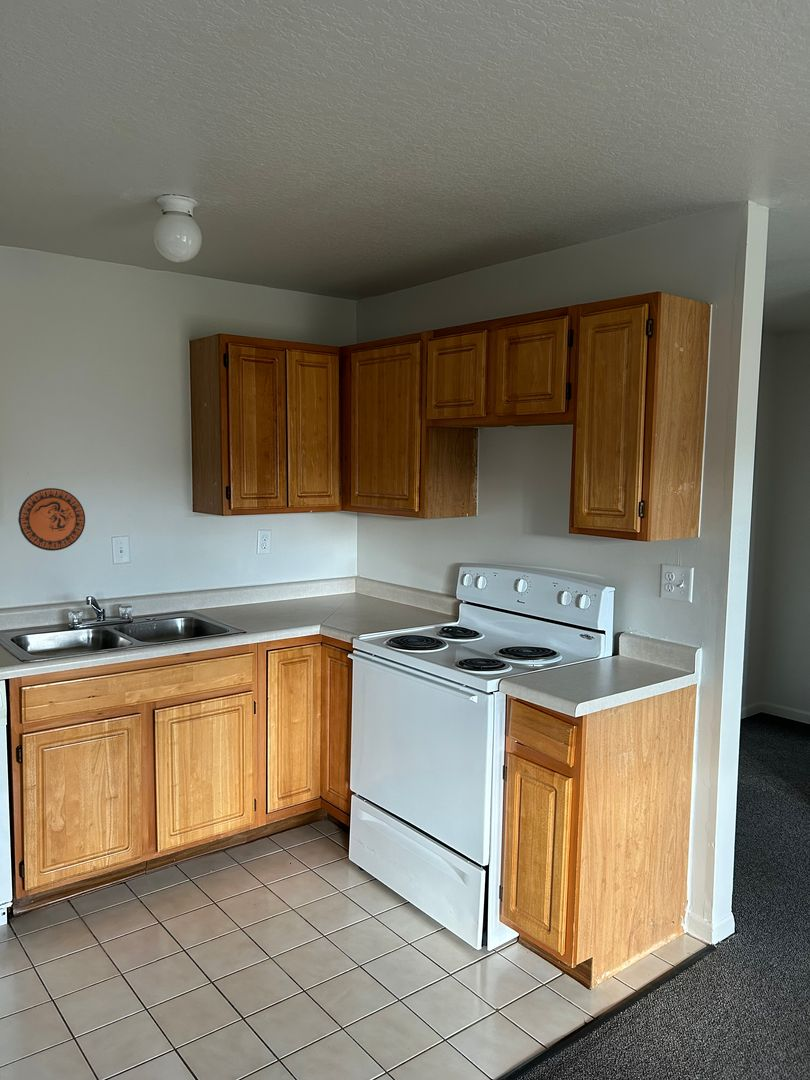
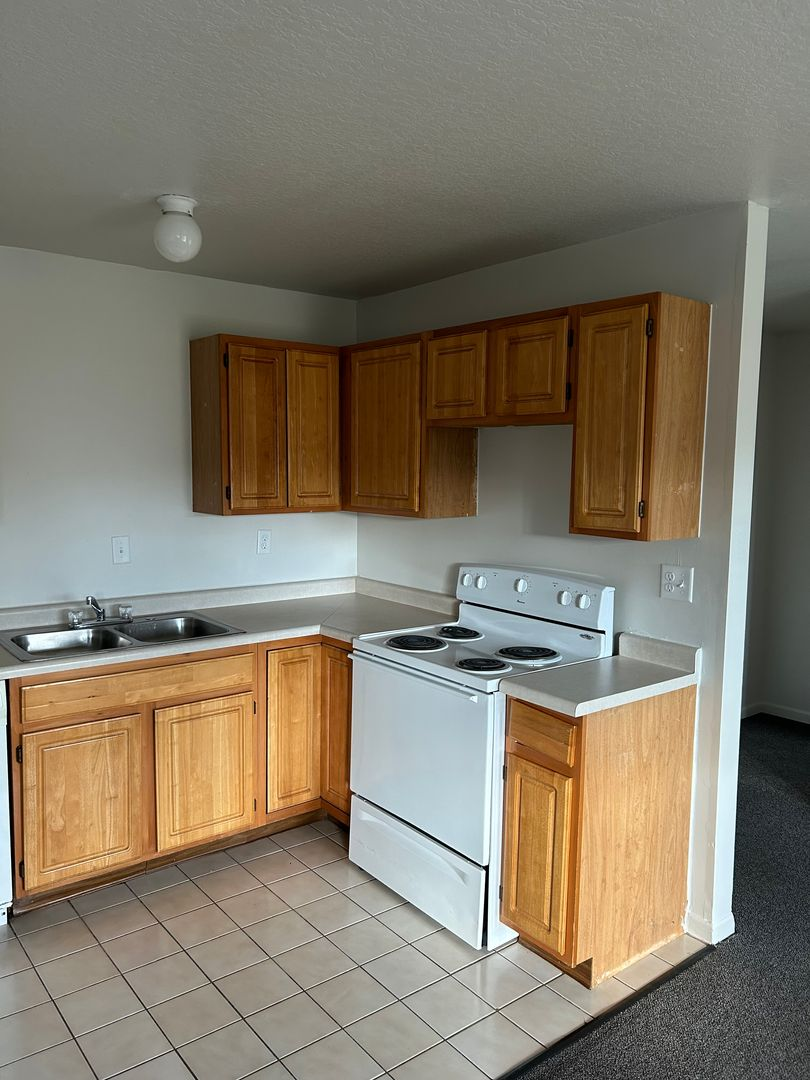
- decorative plate (52, 519)
